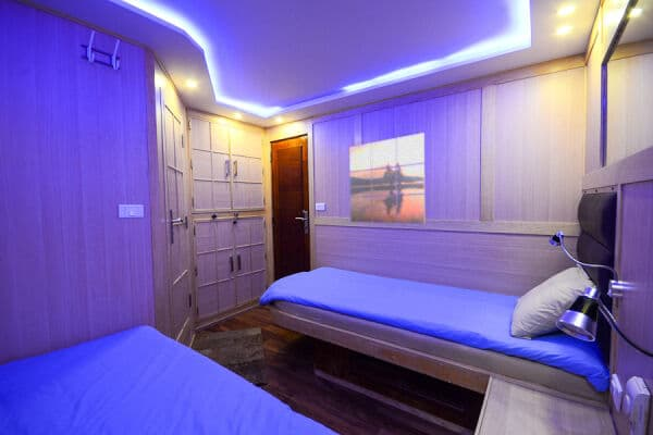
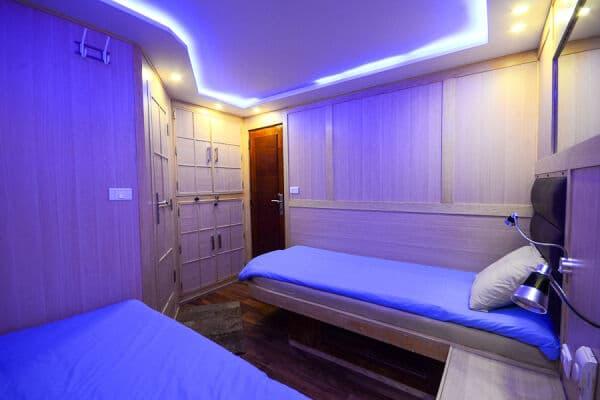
- wall art (383, 182)
